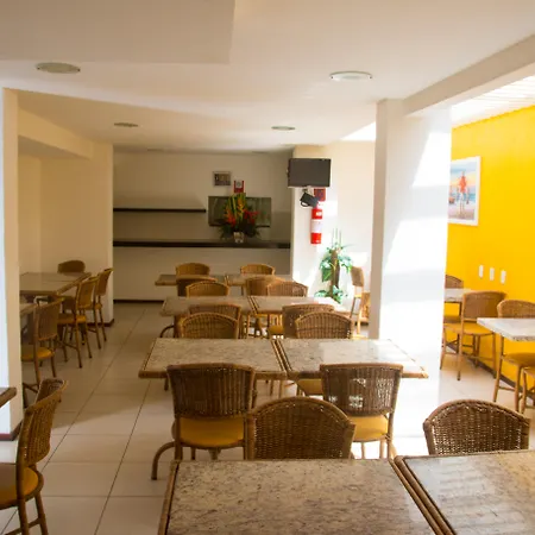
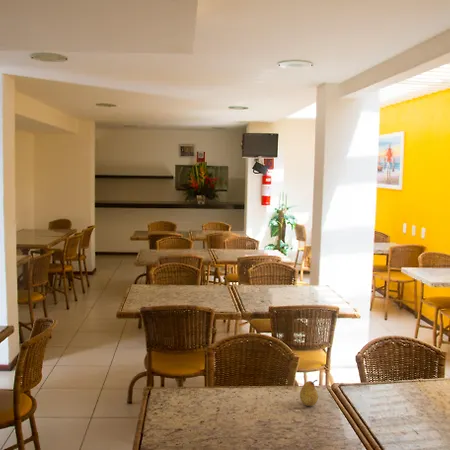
+ fruit (309, 391)
